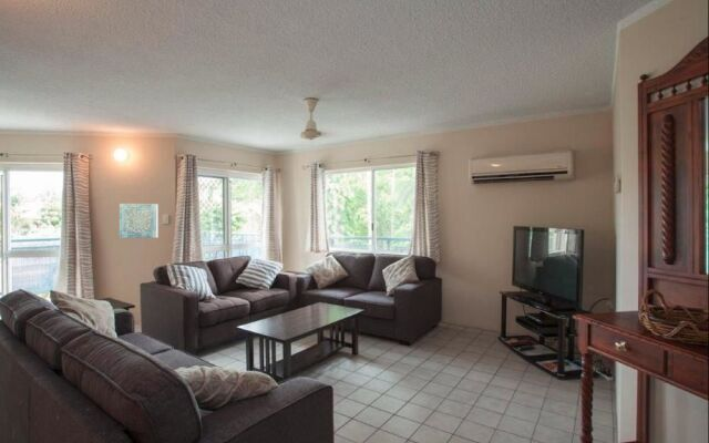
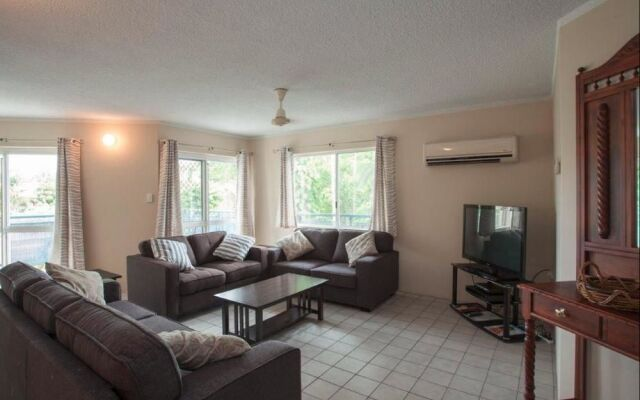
- wall art (138, 220)
